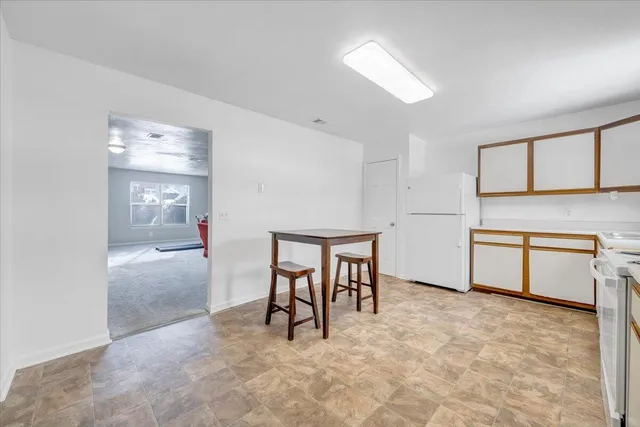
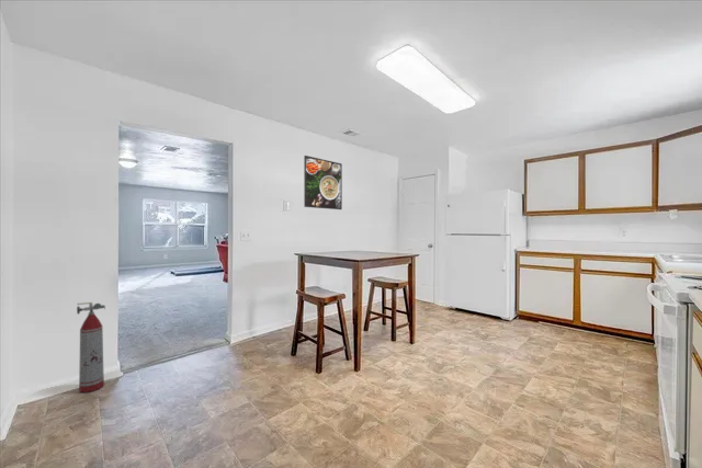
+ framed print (324, 184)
+ fire extinguisher (91, 344)
